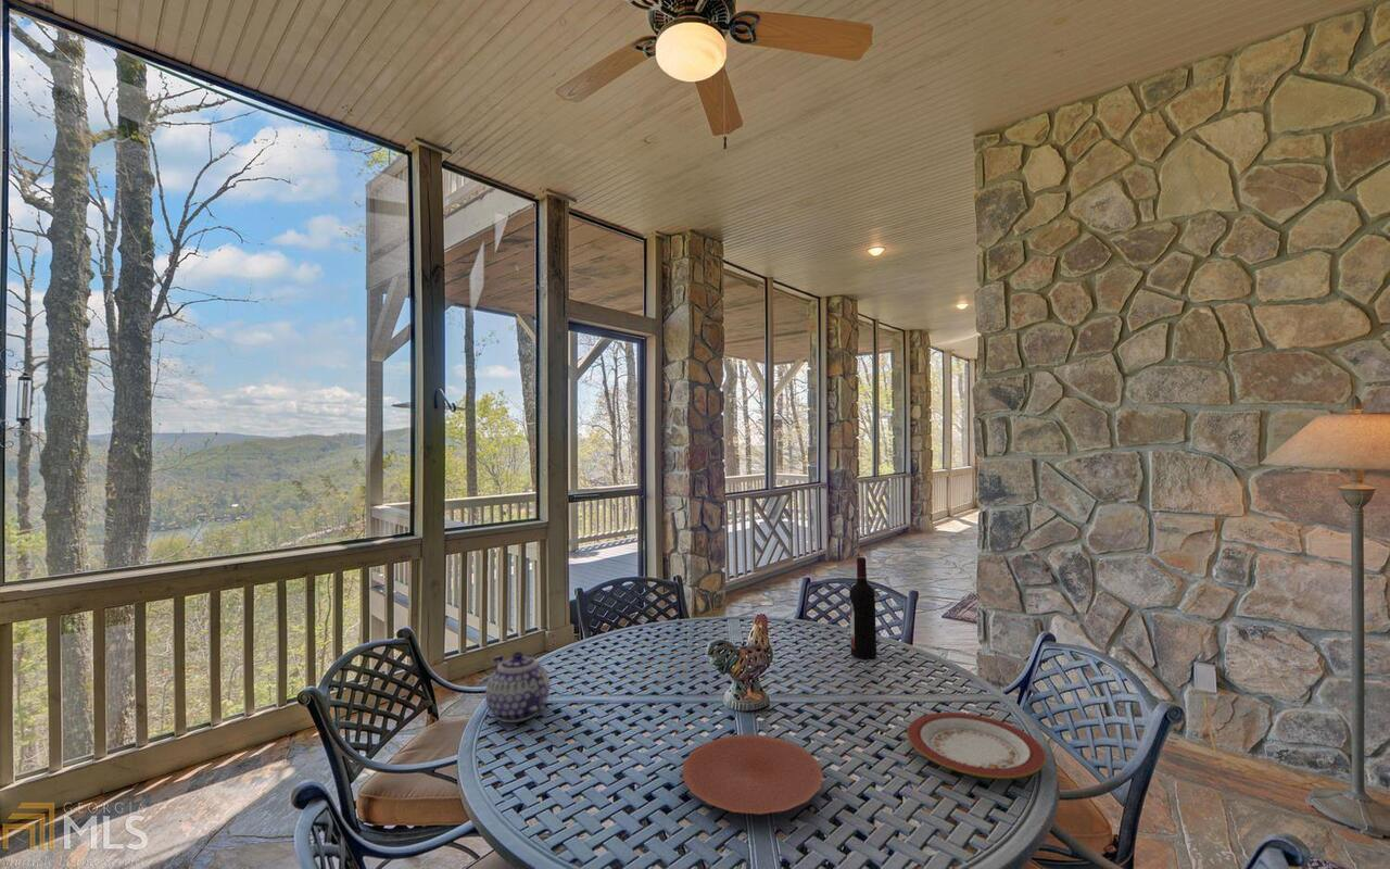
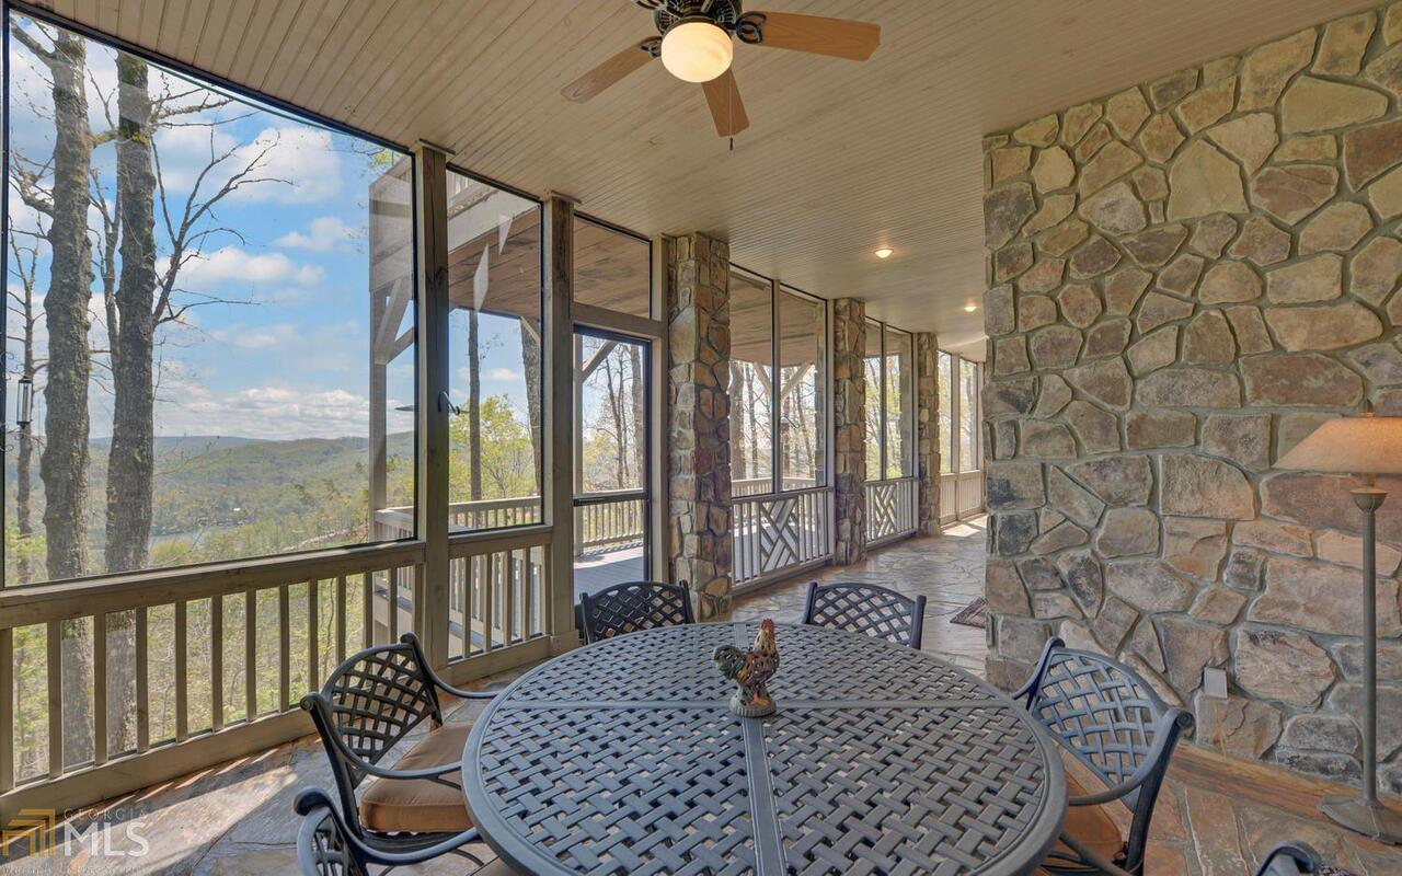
- wine bottle (862, 606)
- plate (751, 774)
- teapot (517, 682)
- plate (973, 746)
